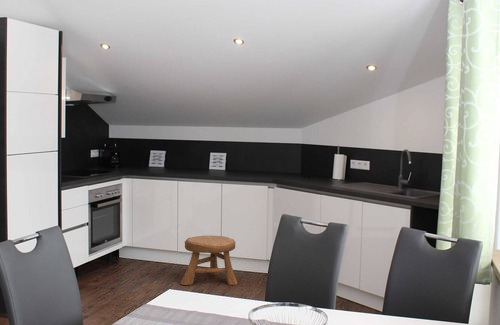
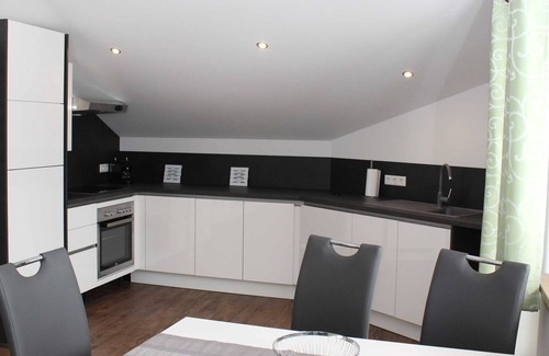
- stool (207, 260)
